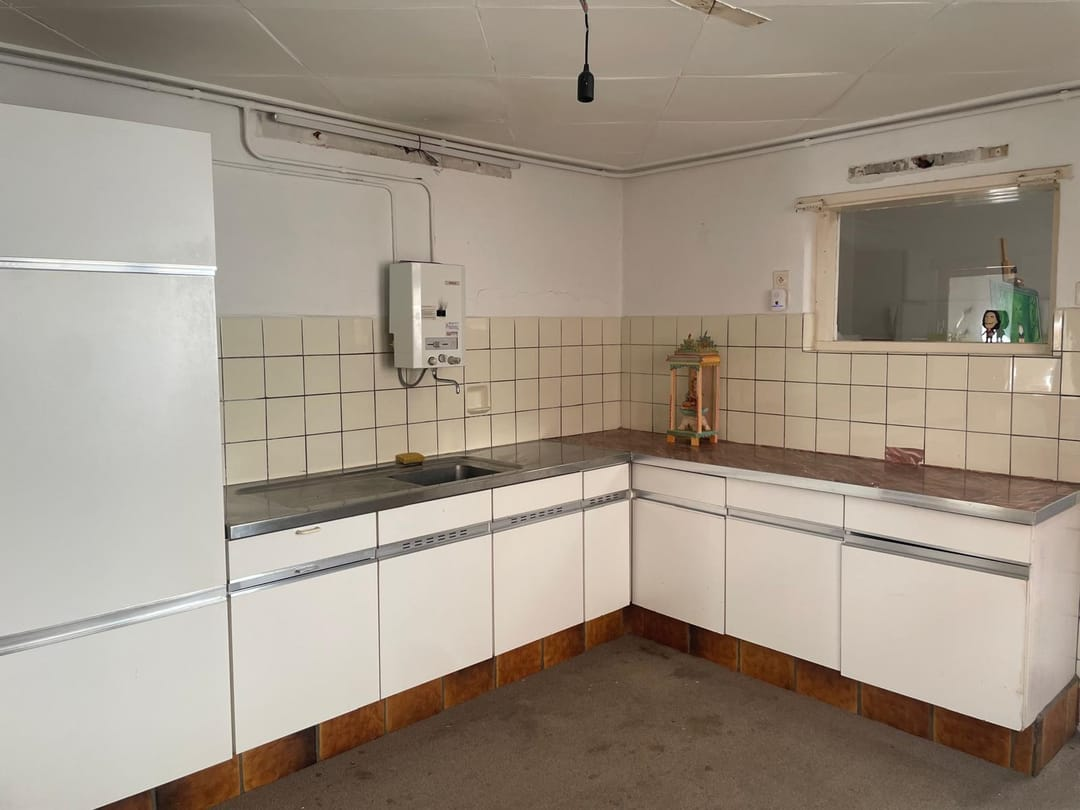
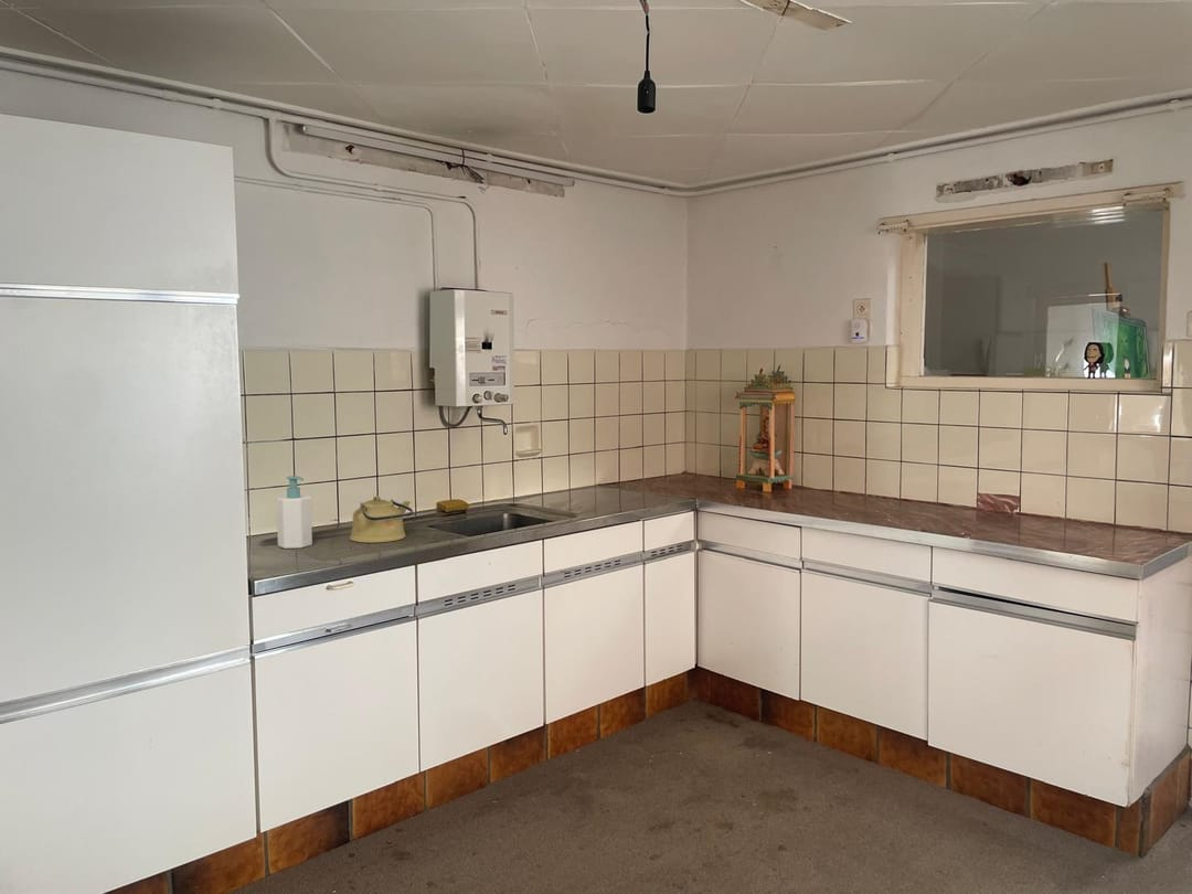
+ soap bottle (294, 511)
+ kettle (383, 515)
